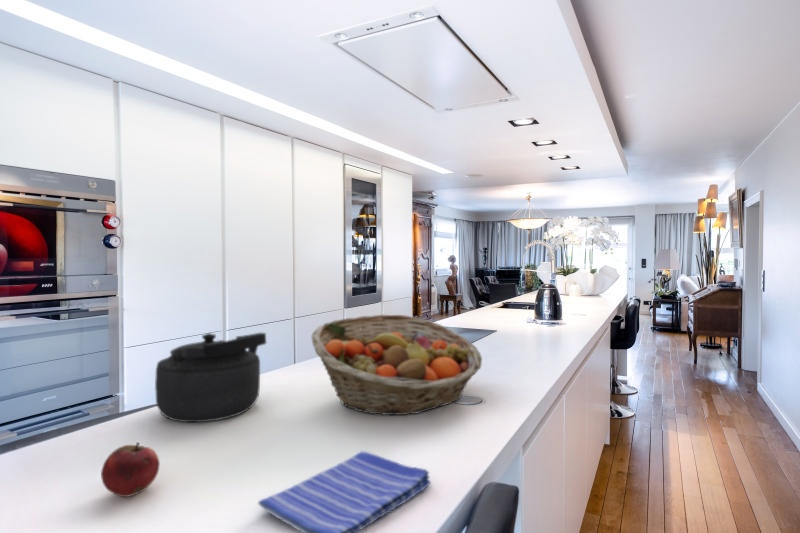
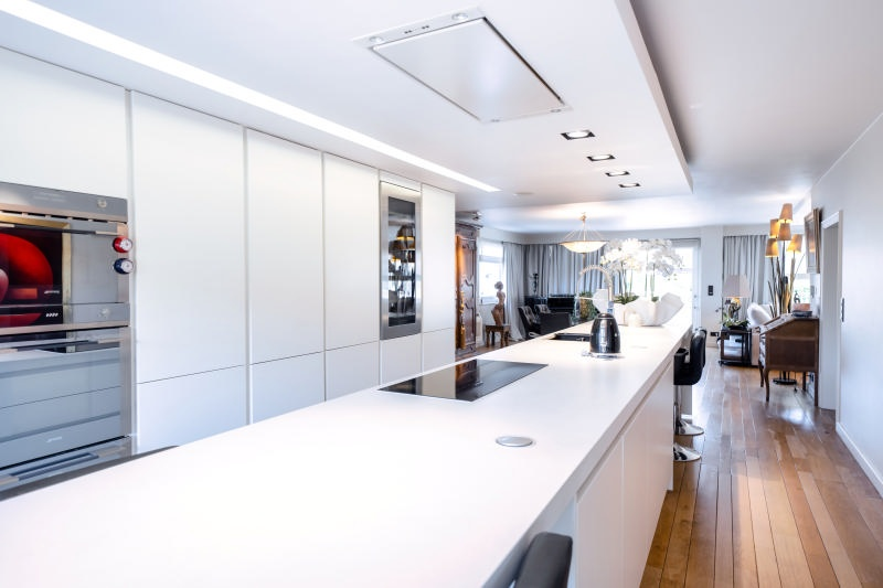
- dish towel (350, 488)
- fruit basket (398, 358)
- fruit (131, 468)
- kettle (213, 370)
